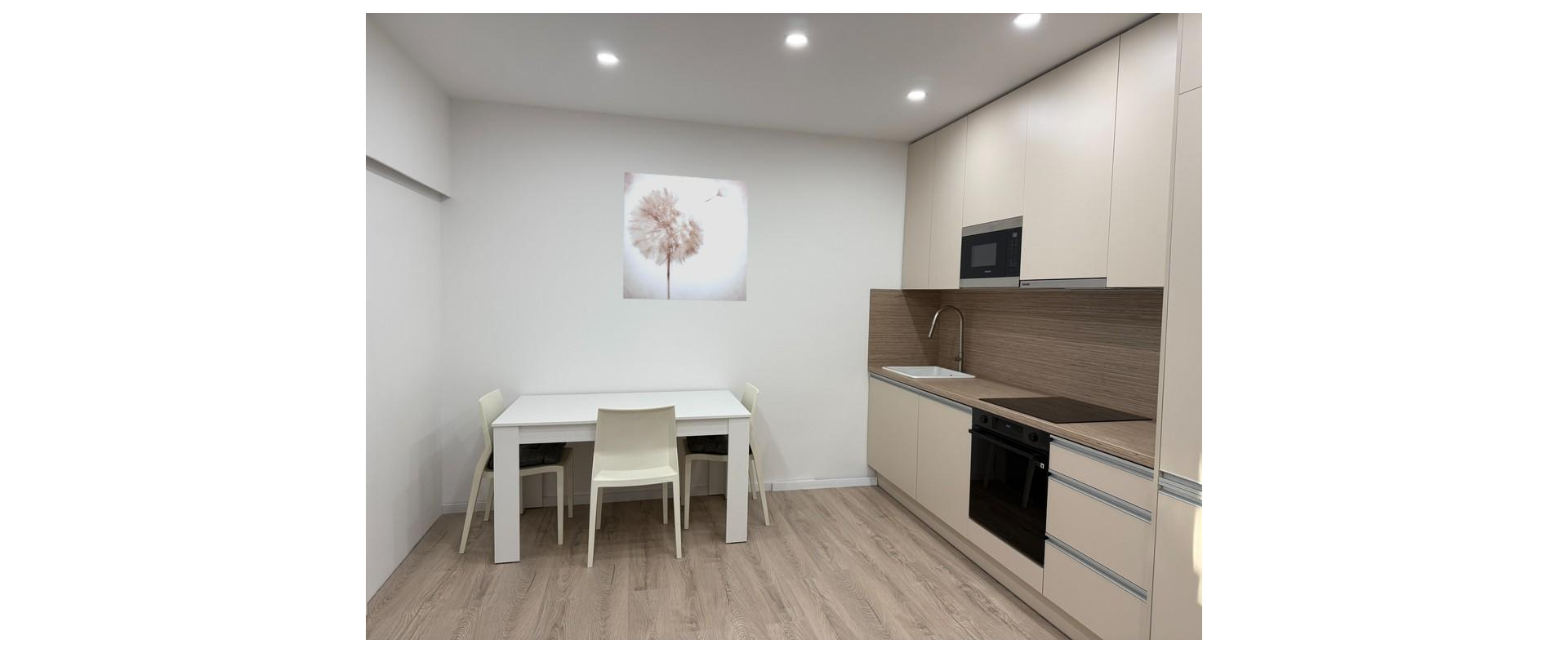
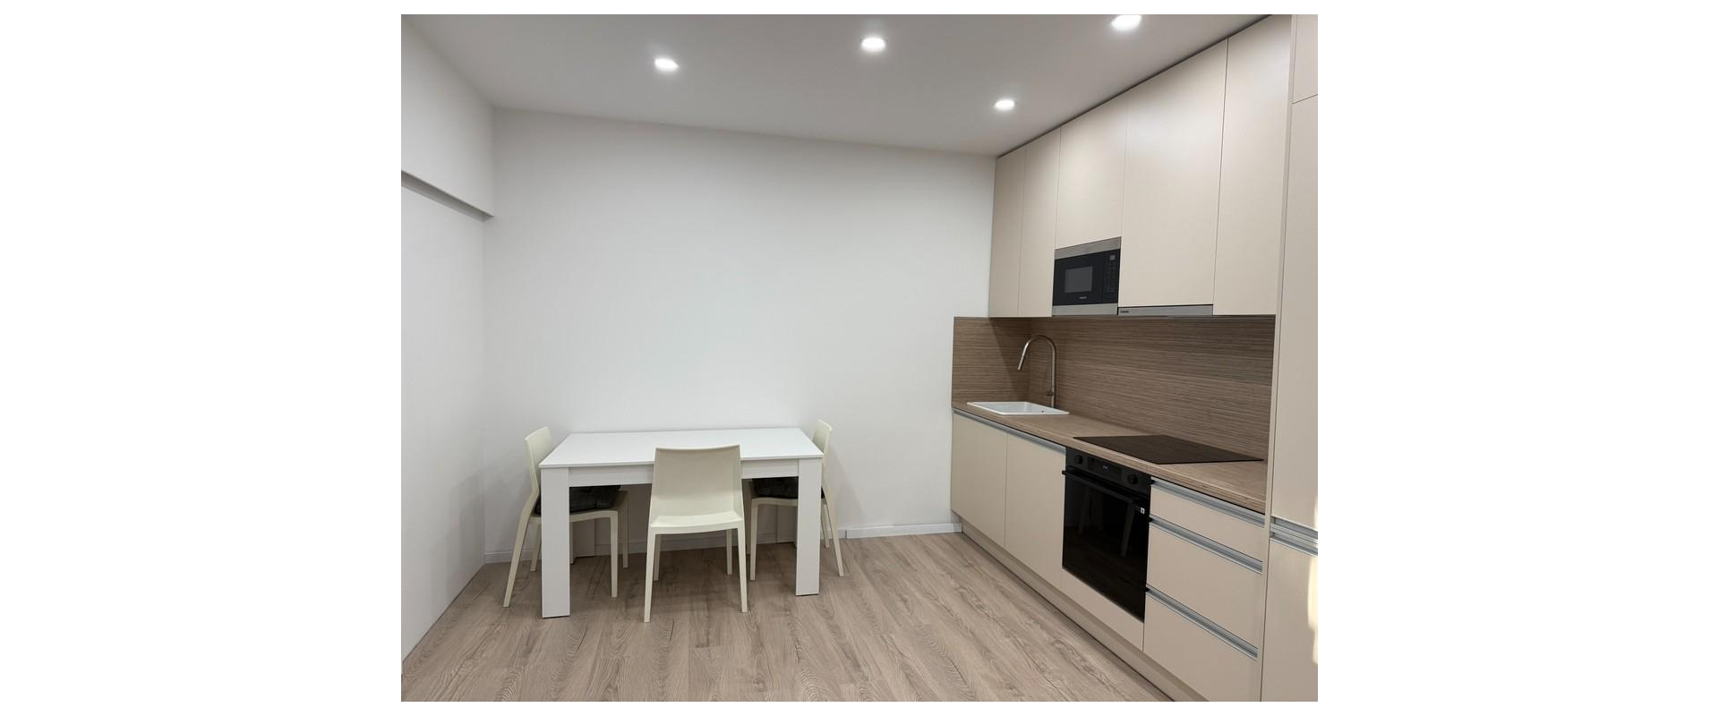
- wall art (687, 238)
